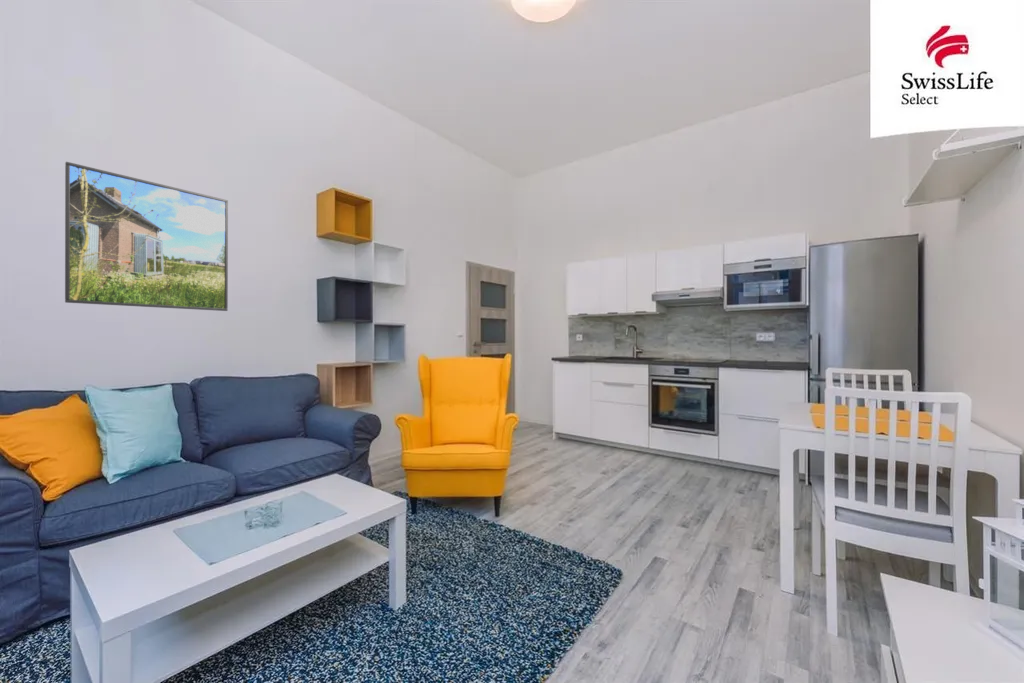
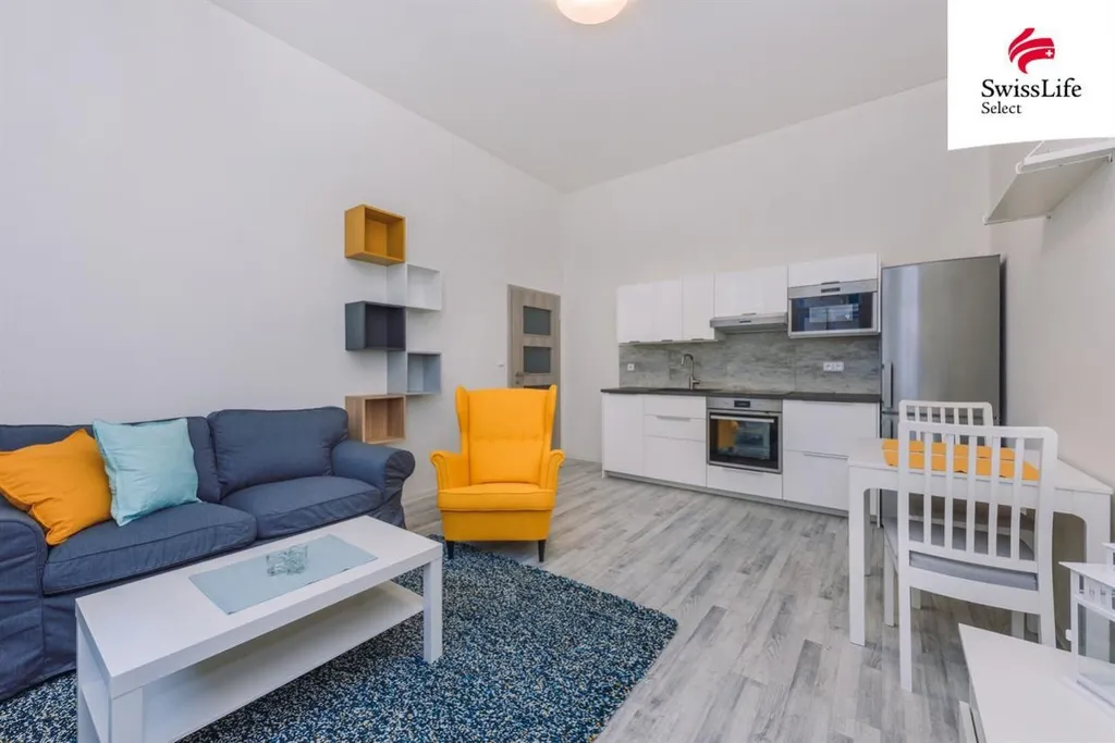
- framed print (156, 245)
